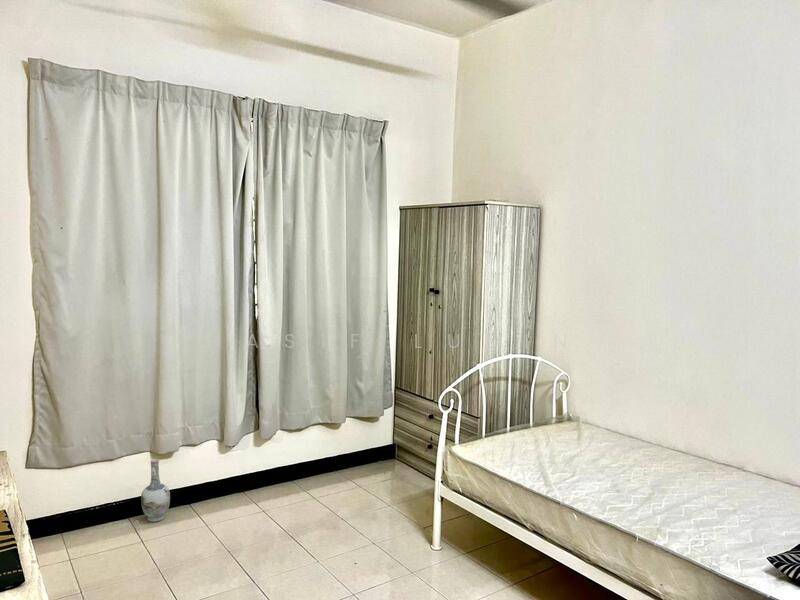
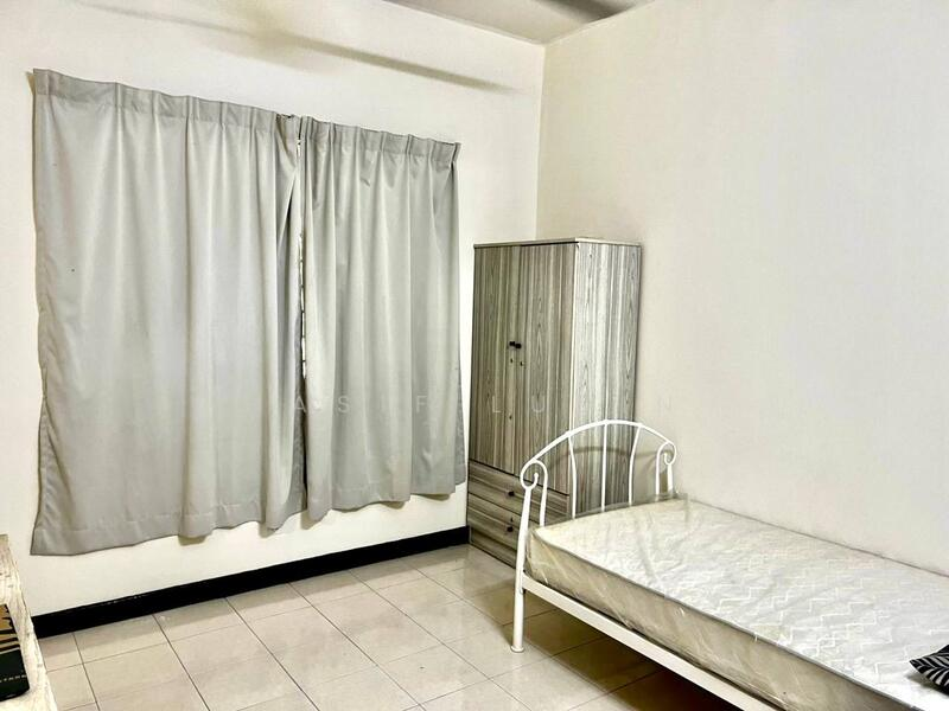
- vase (155, 489)
